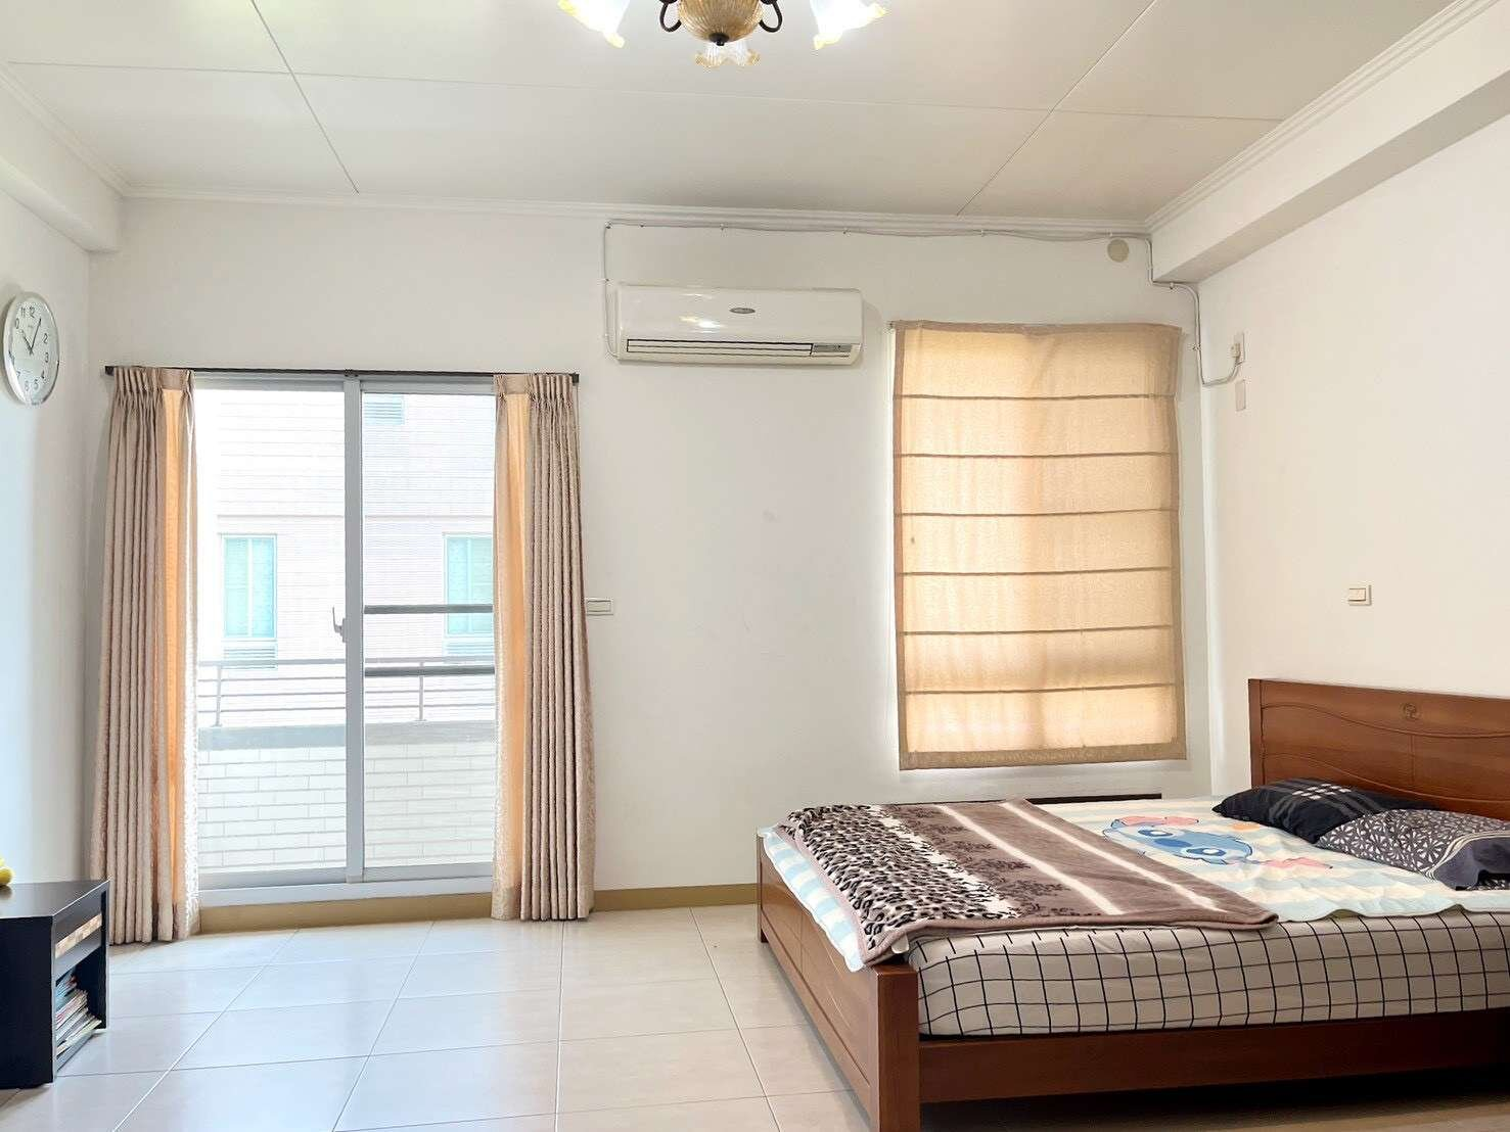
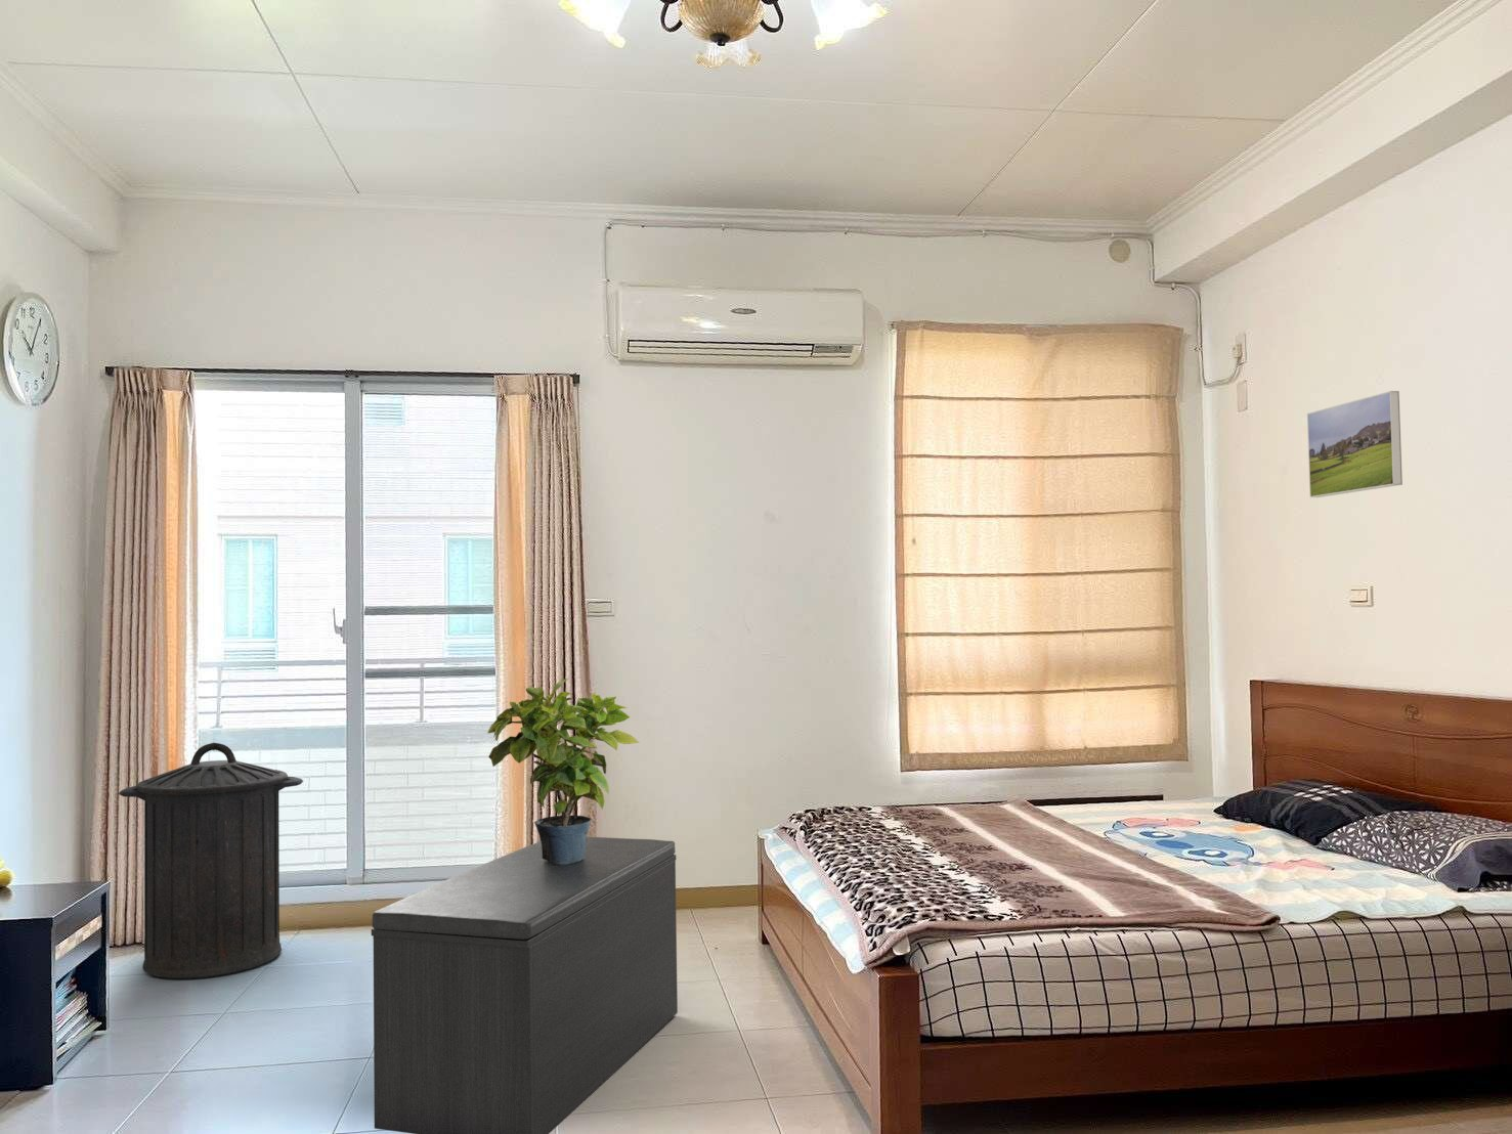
+ bench (542, 966)
+ trash can (213, 850)
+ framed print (1351, 447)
+ potted plant (559, 768)
